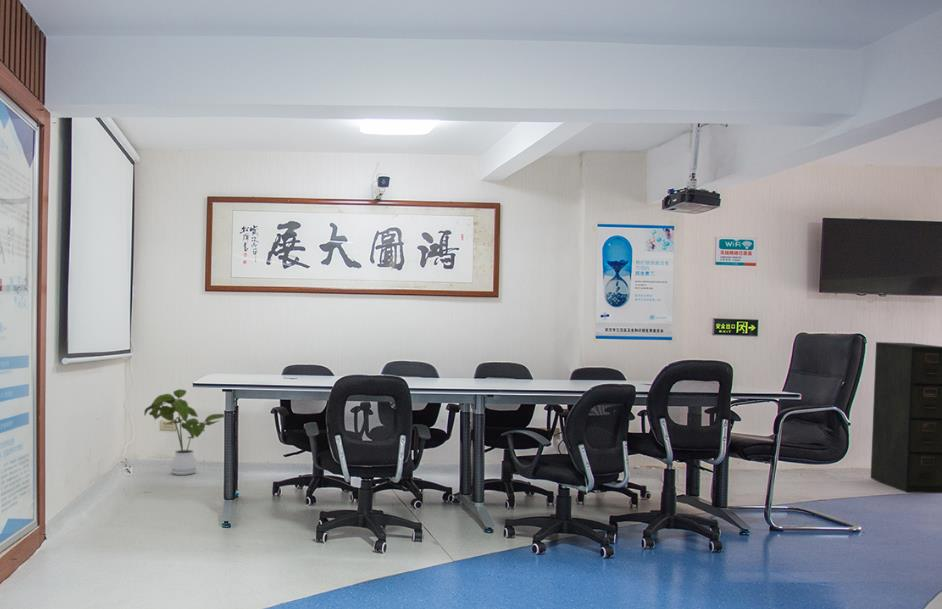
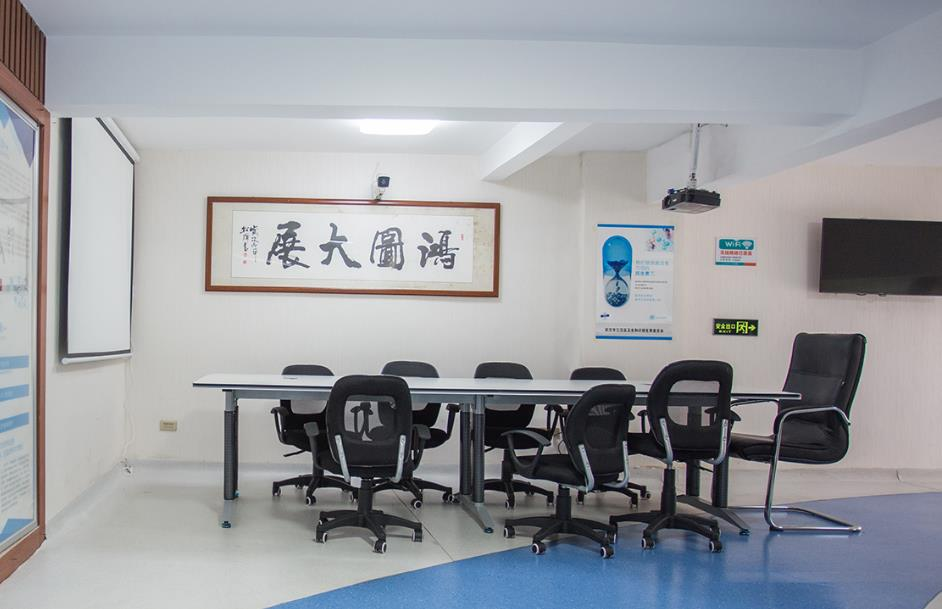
- house plant (181, 433)
- filing cabinet (910, 415)
